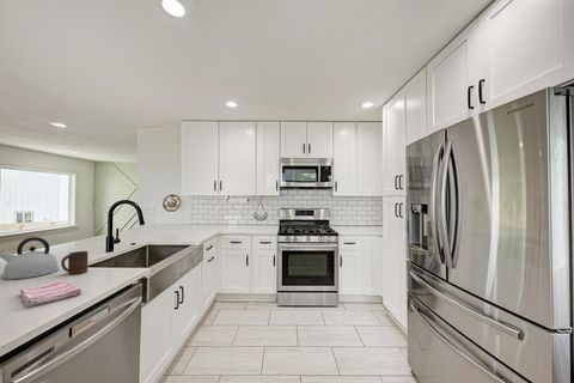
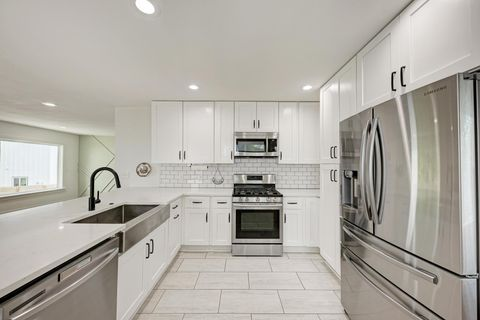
- dish towel (50, 290)
- kettle (29, 255)
- cup (75, 262)
